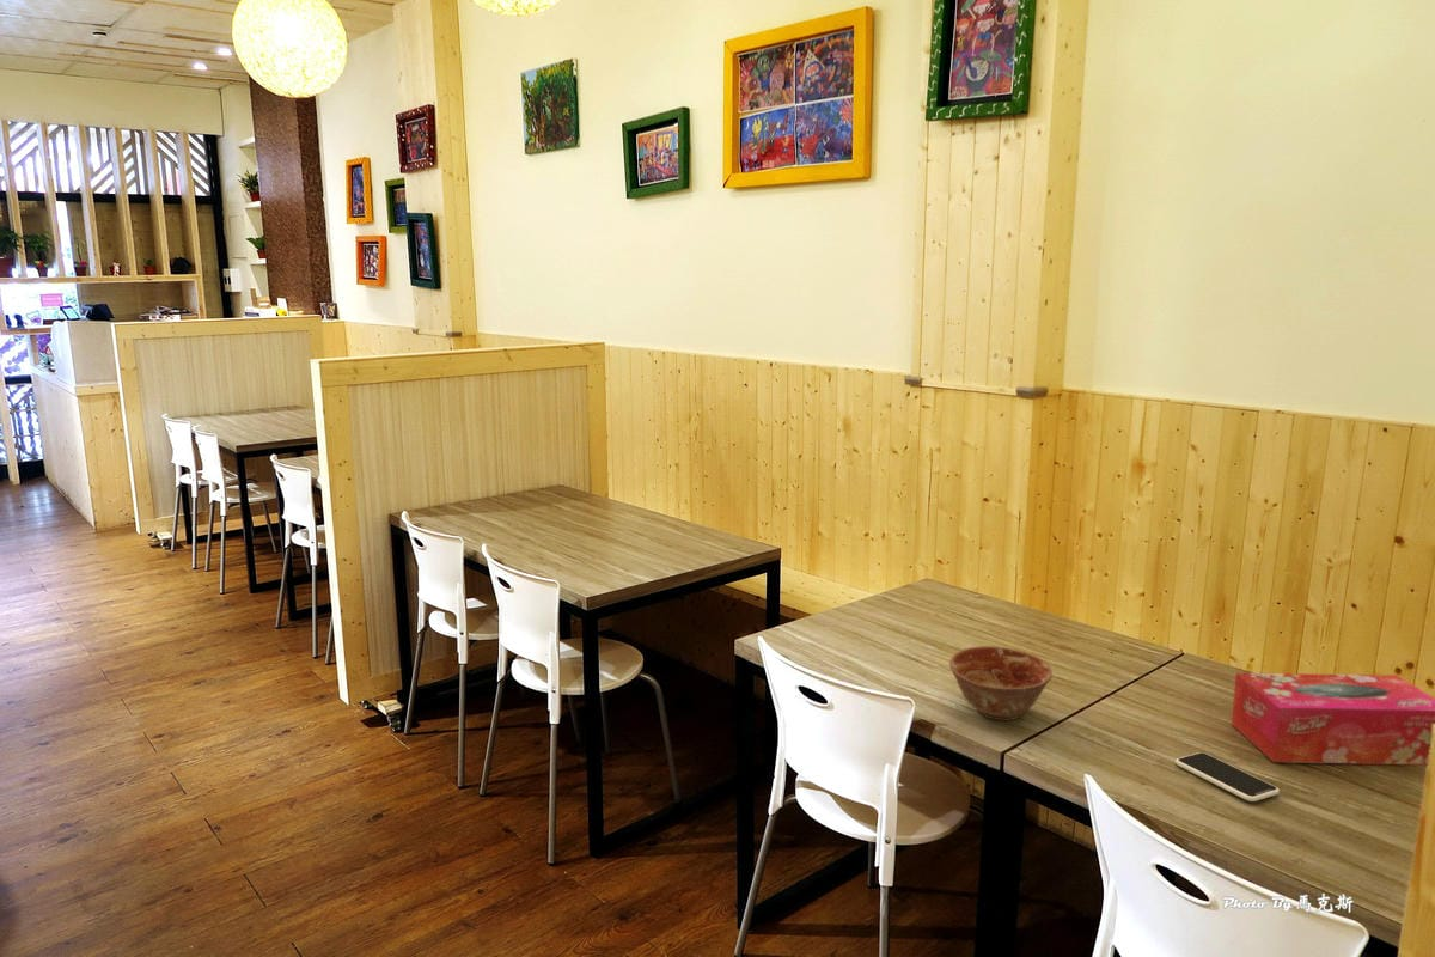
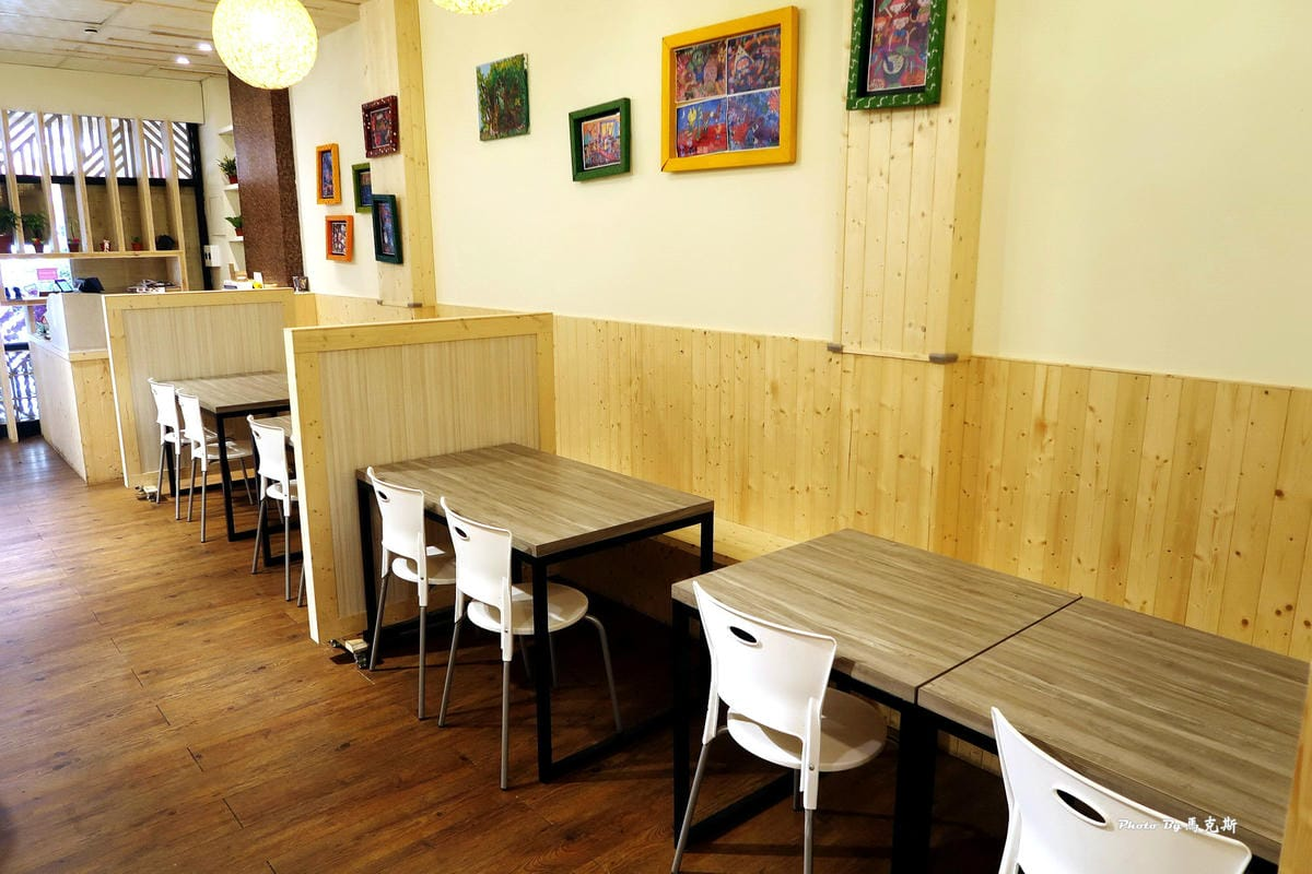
- ceramic bowl (999, 688)
- tissue box (1337, 717)
- smartphone (1225, 775)
